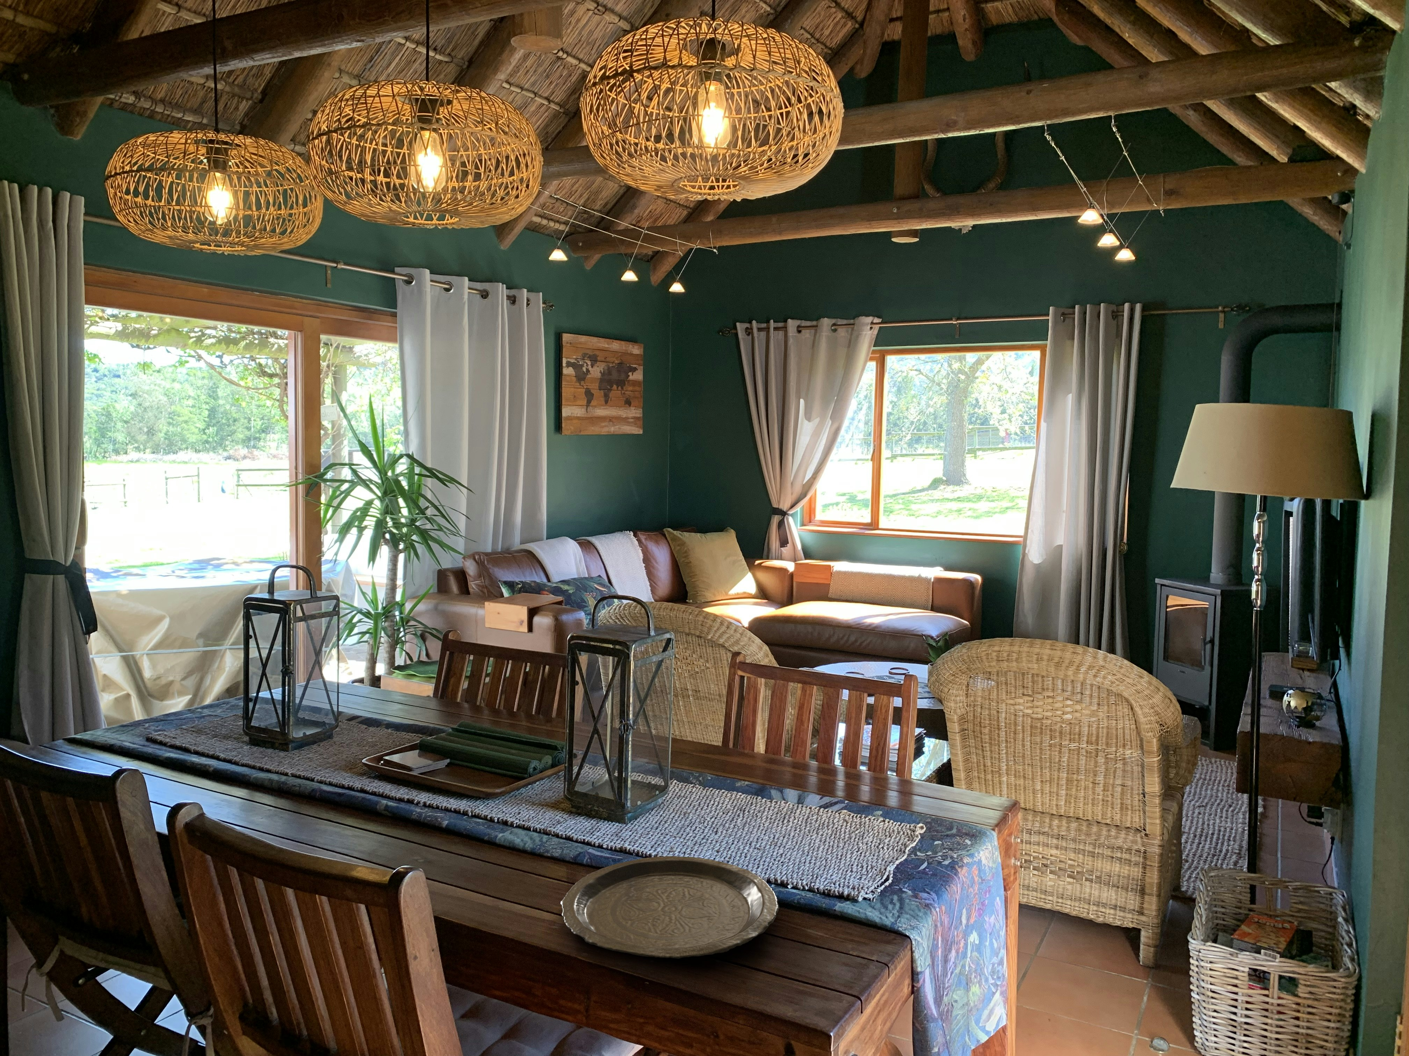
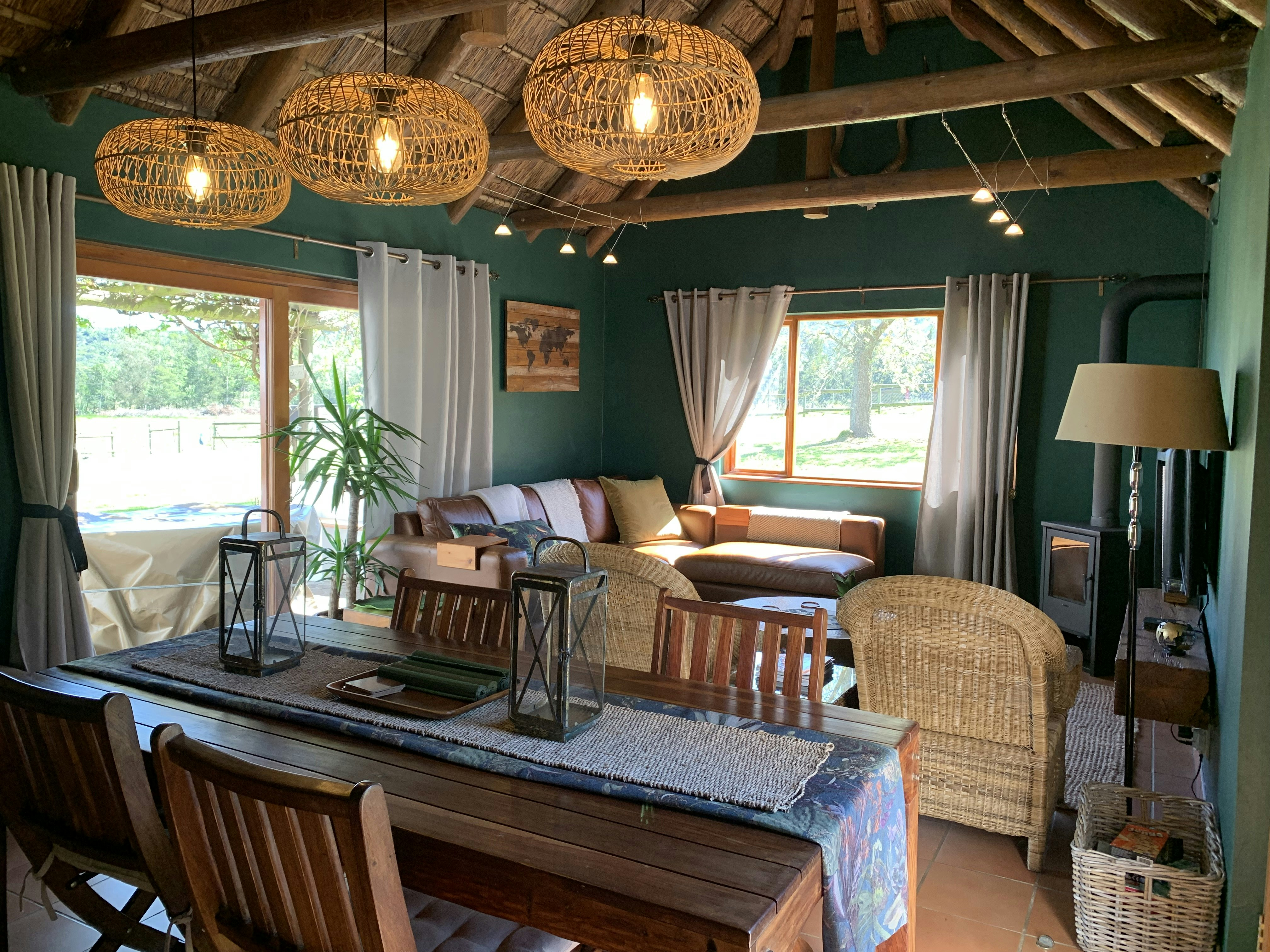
- plate (670, 906)
